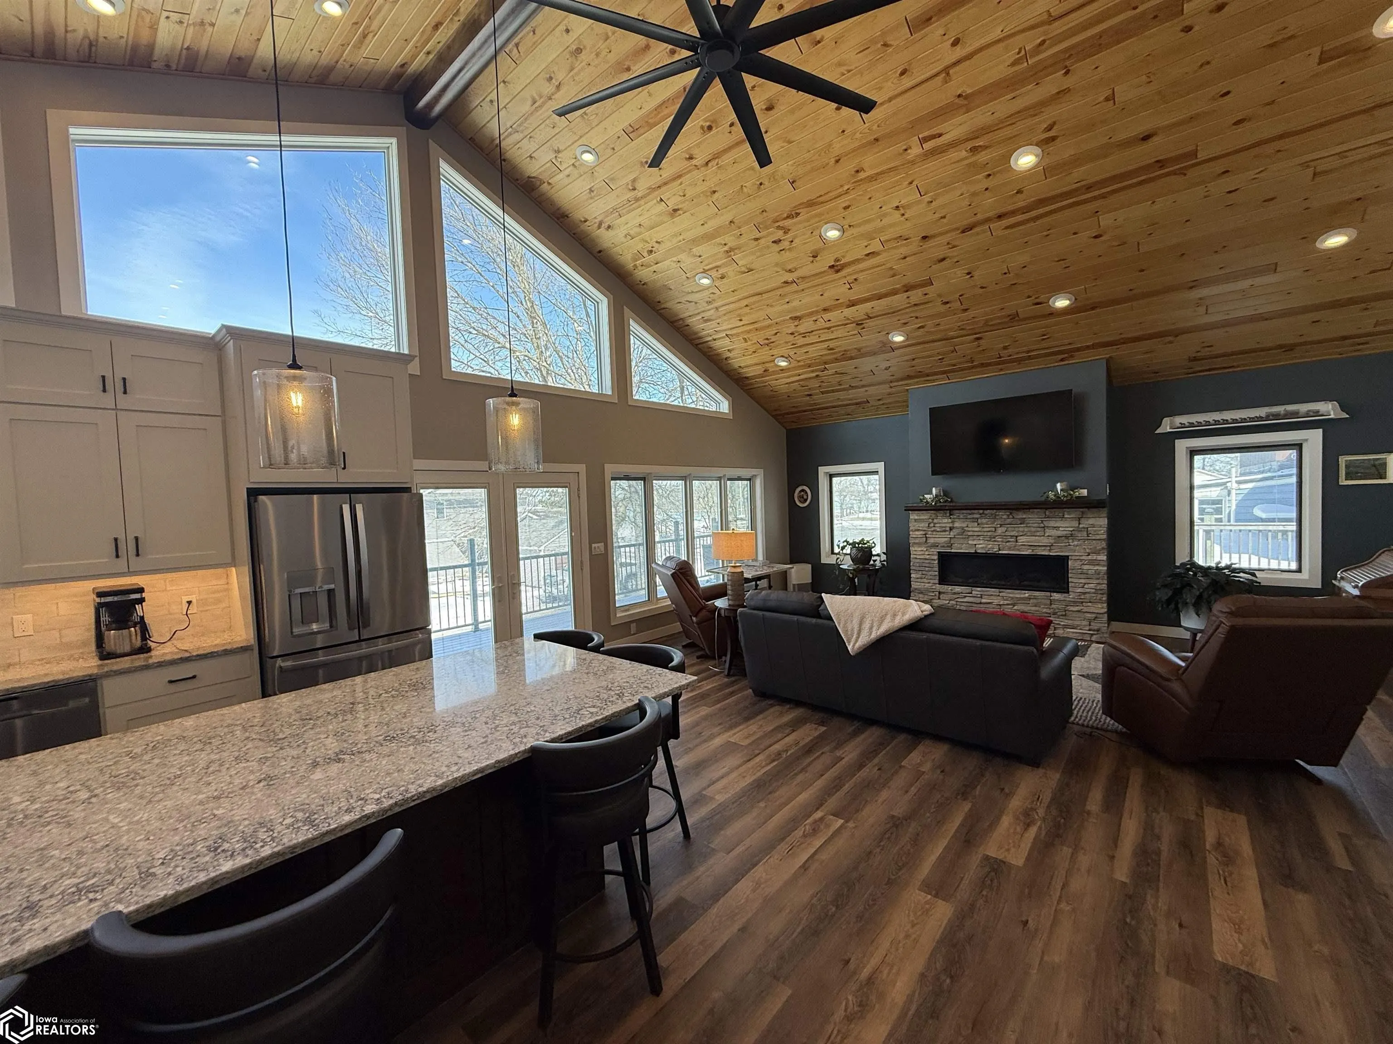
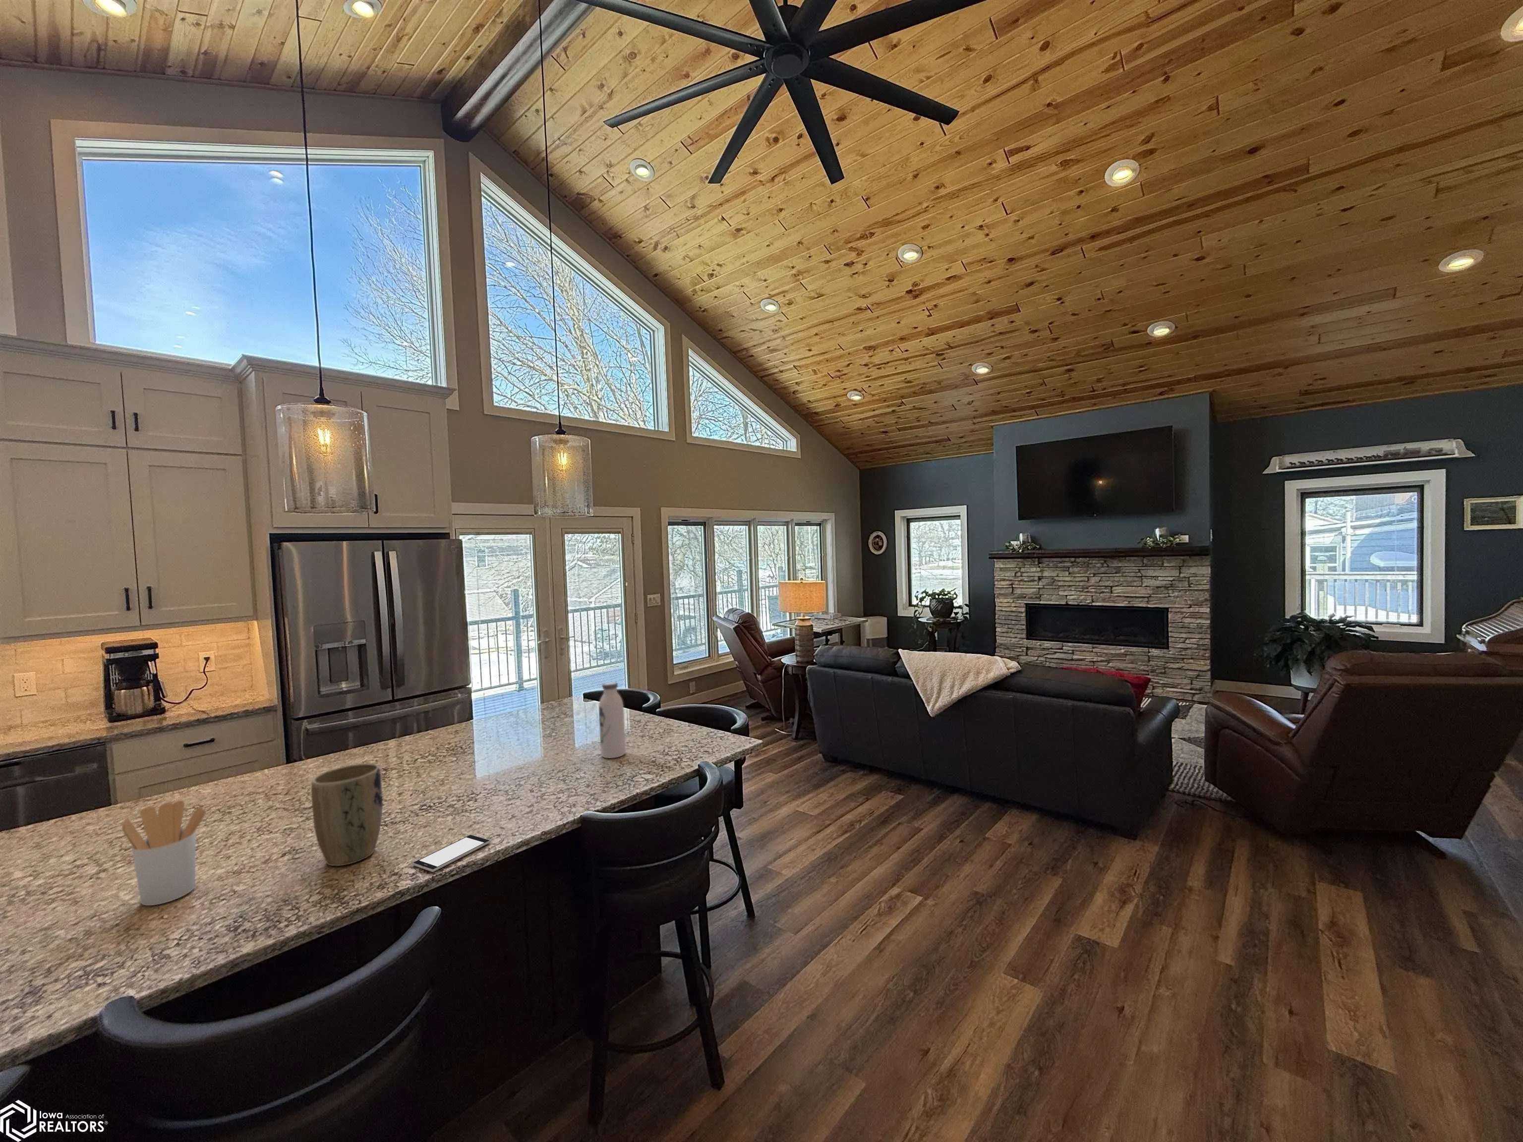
+ plant pot (349, 815)
+ water bottle (612, 719)
+ utensil holder (164, 849)
+ smartphone (452, 852)
